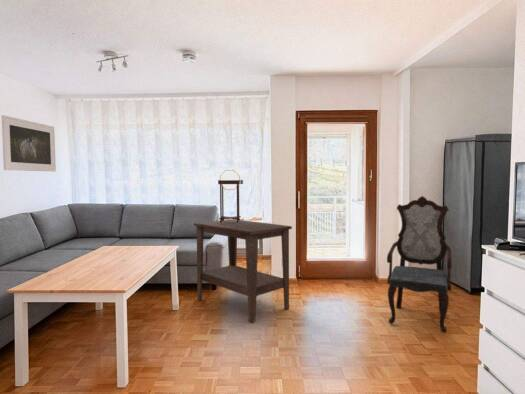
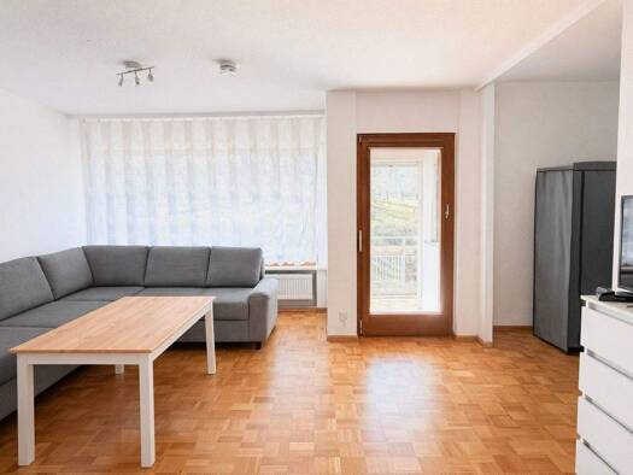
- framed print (31, 146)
- armchair (419, 258)
- side table (241, 267)
- table lamp (229, 189)
